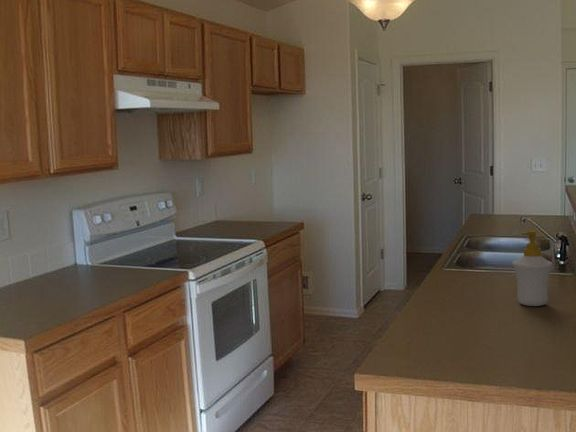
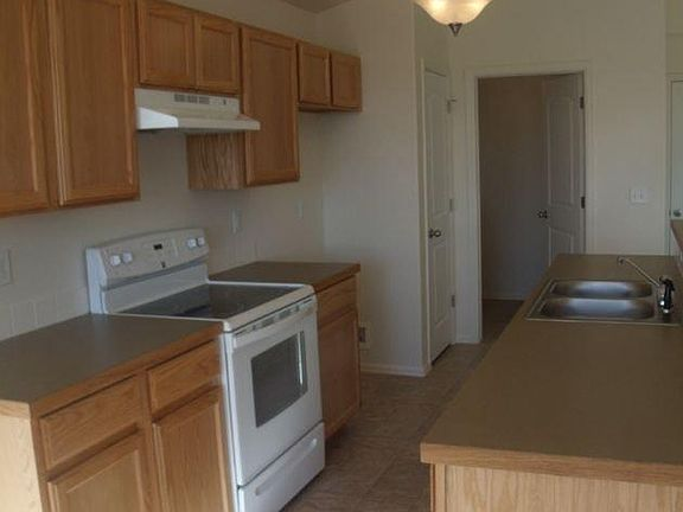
- soap bottle (532, 267)
